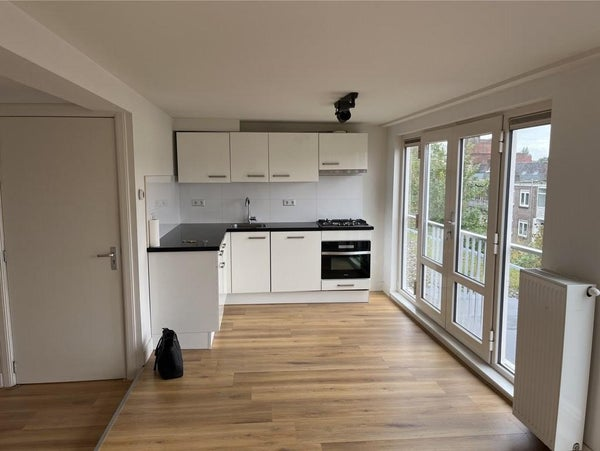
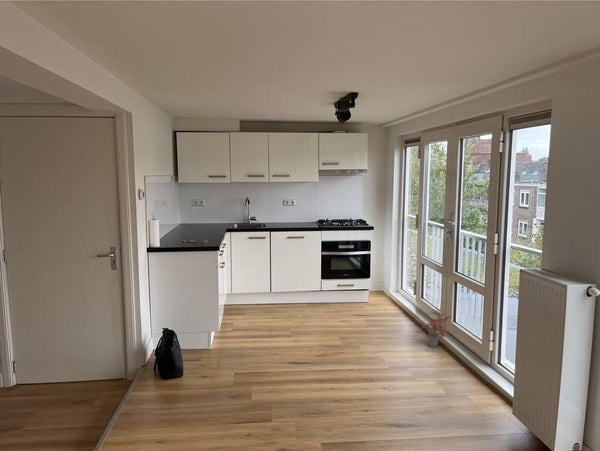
+ potted plant (435, 324)
